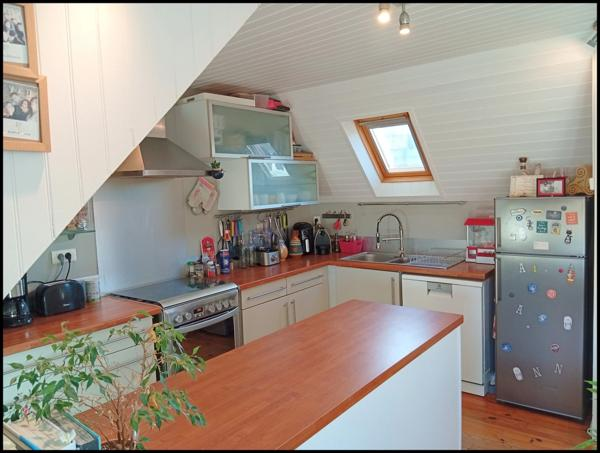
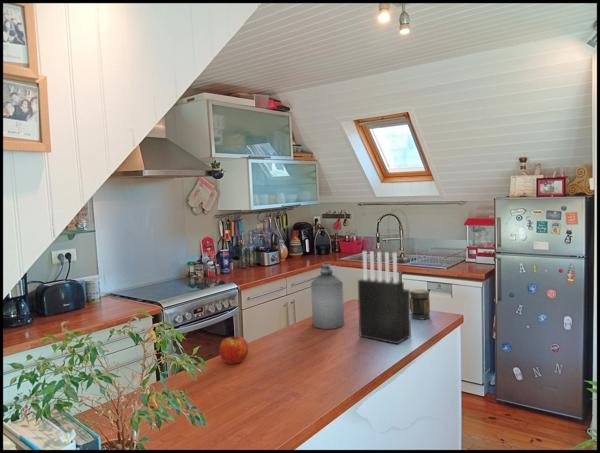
+ knife block (385, 293)
+ bottle (327, 293)
+ jar (420, 303)
+ apple (233, 348)
